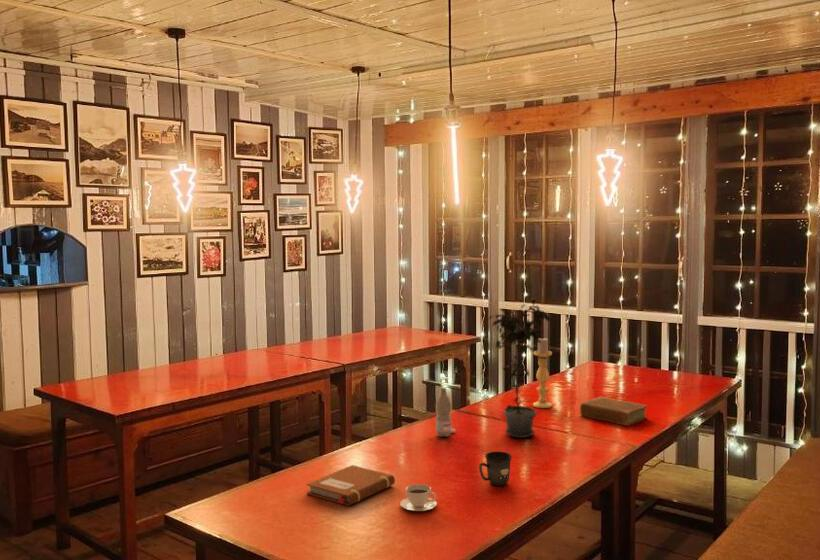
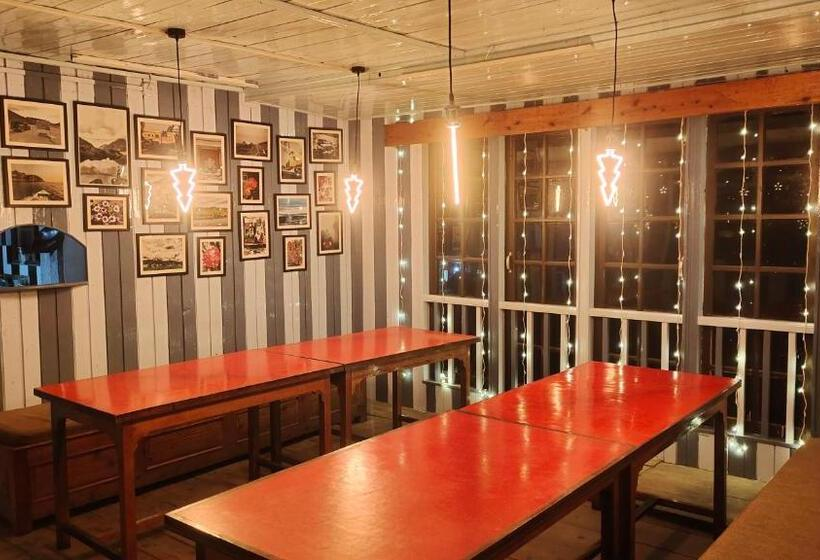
- water bottle (446, 411)
- mug (494, 470)
- notebook (350, 484)
- teacup (418, 497)
- candle holder (542, 371)
- book (613, 410)
- potted plant (519, 368)
